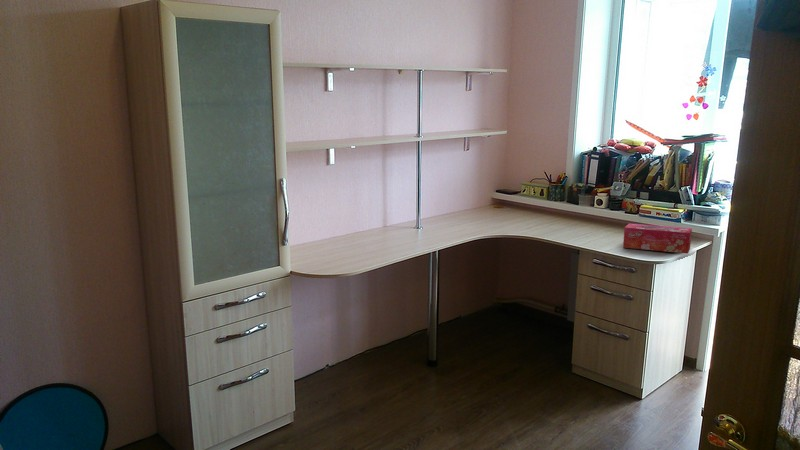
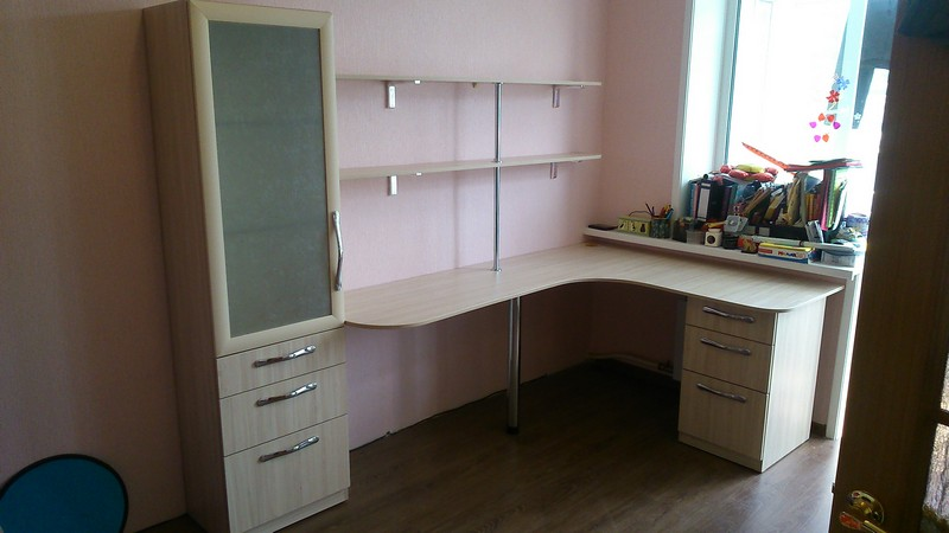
- tissue box (657, 237)
